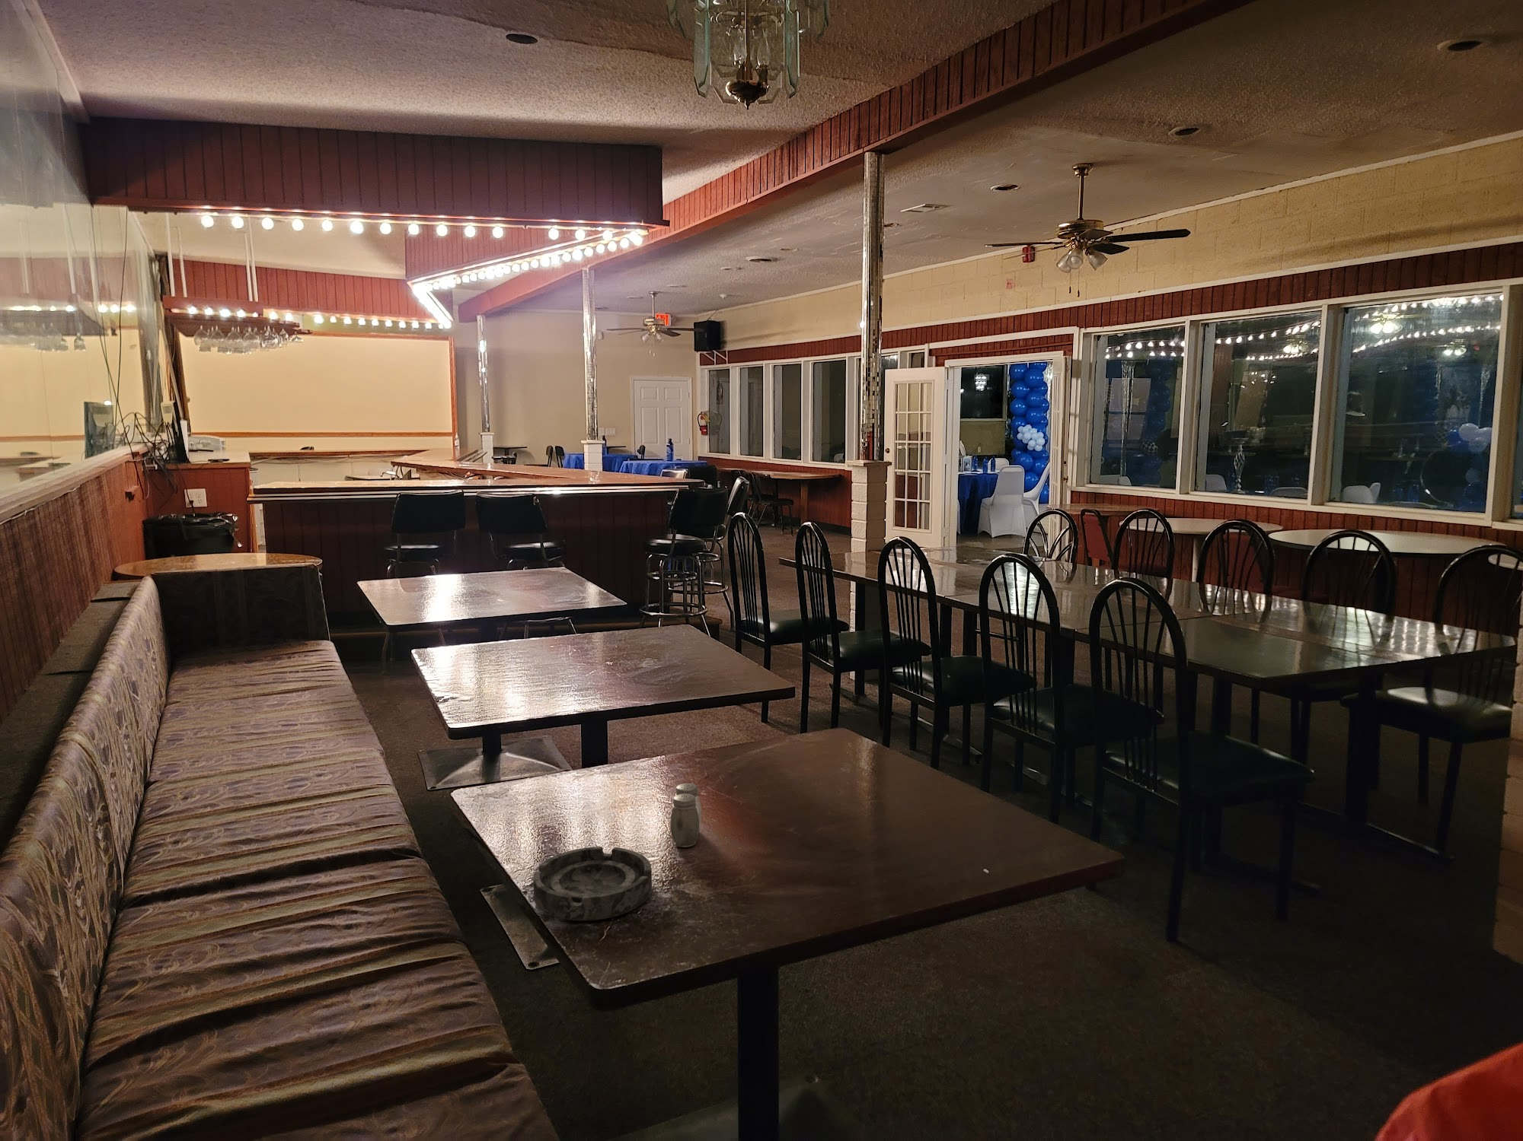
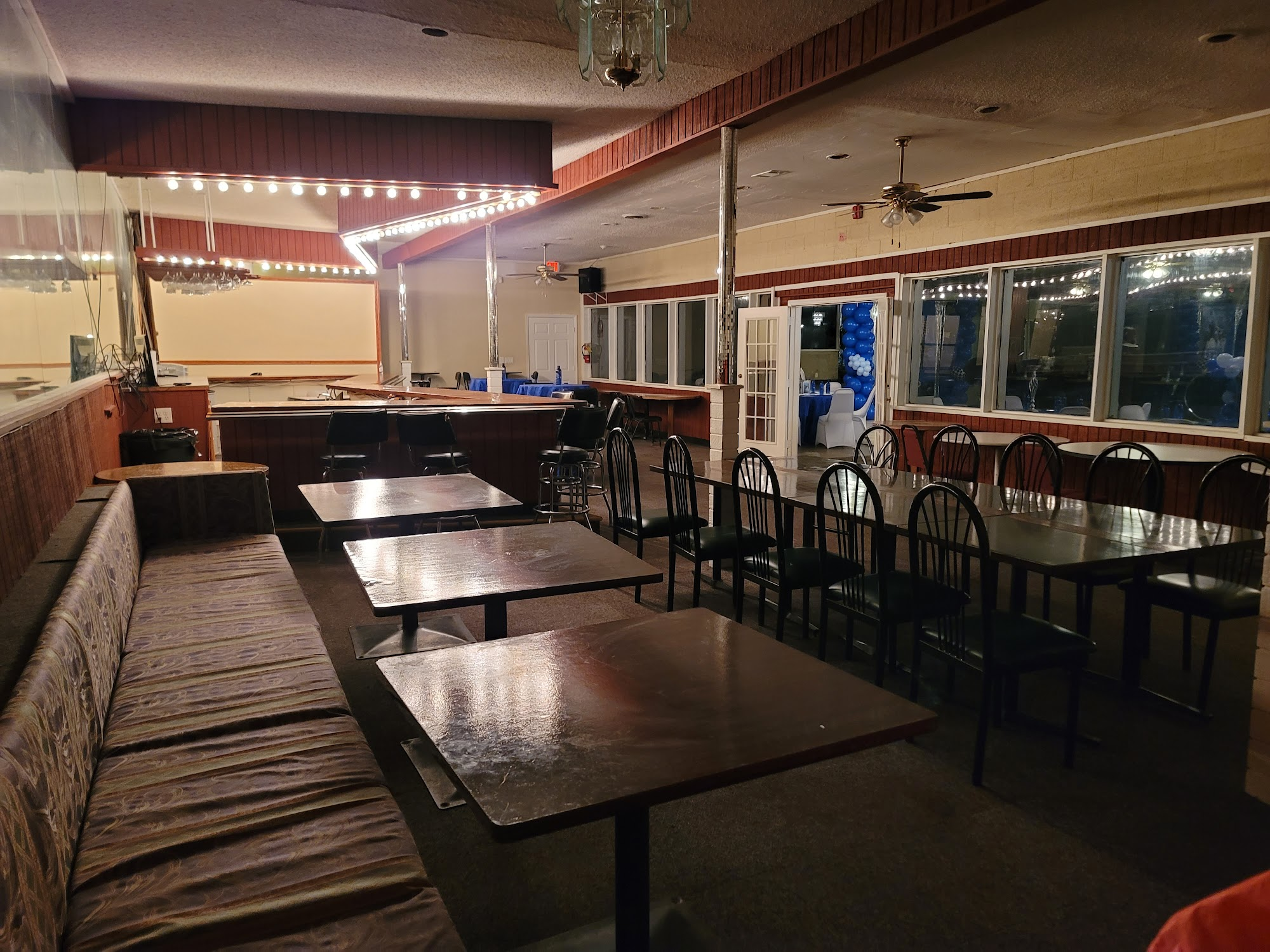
- salt and pepper shaker (686, 814)
- ashtray (594, 882)
